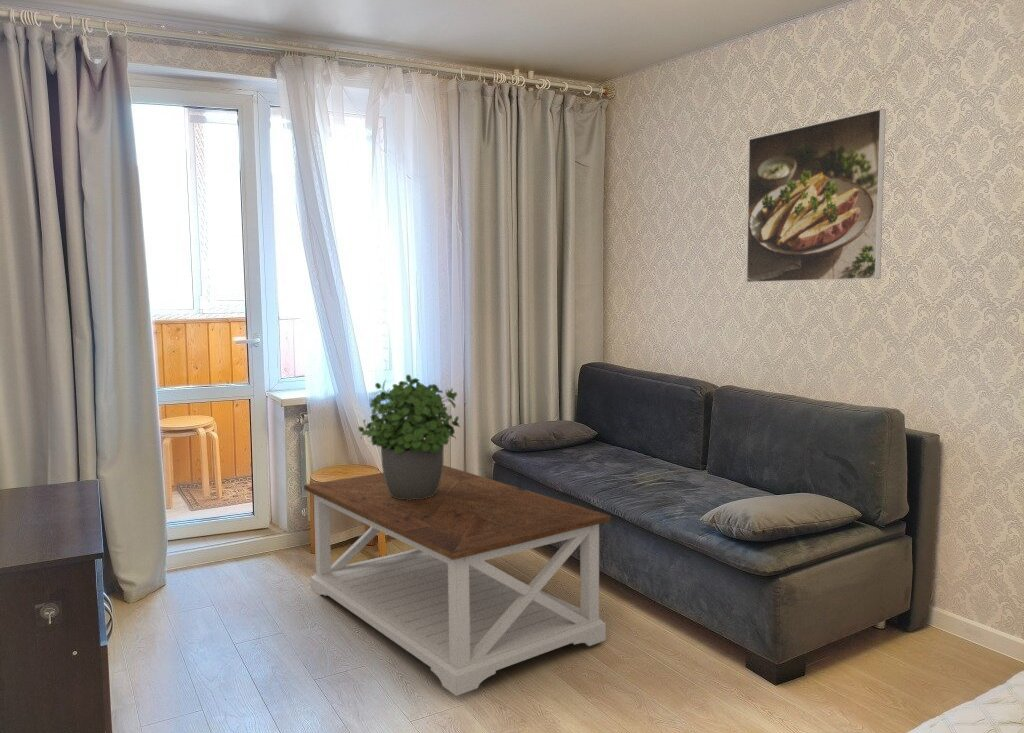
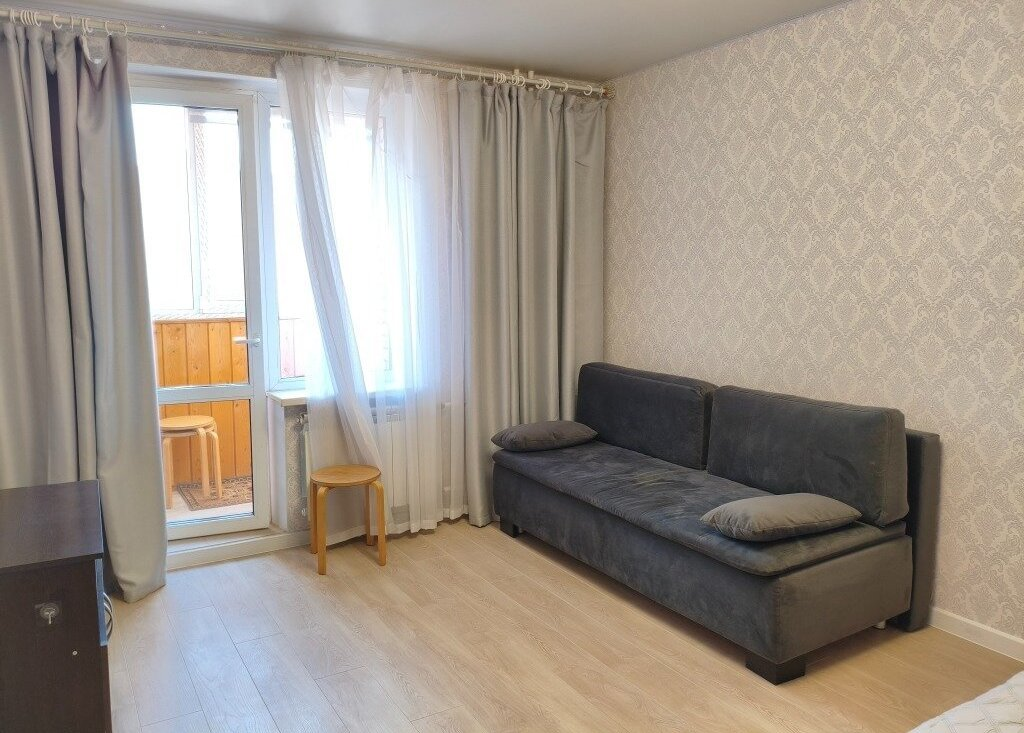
- potted plant (410, 434)
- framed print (809, 203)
- coffee table (445, 556)
